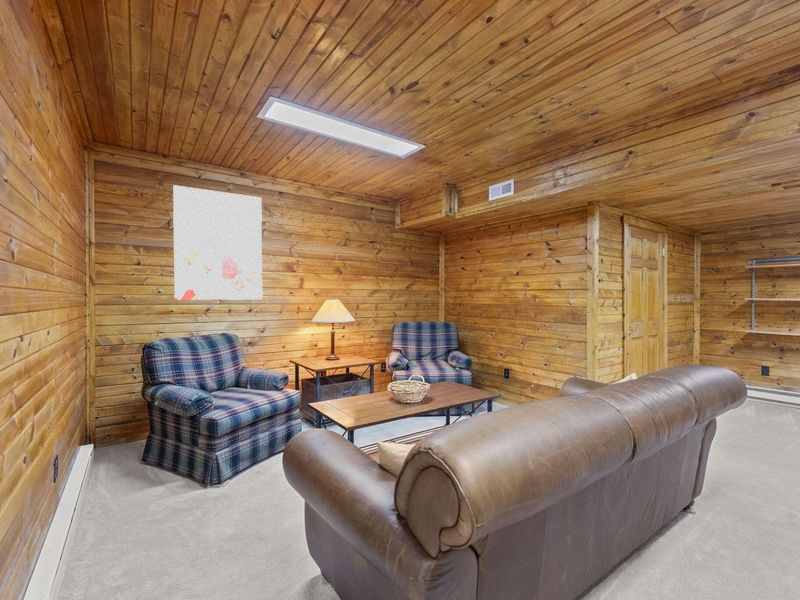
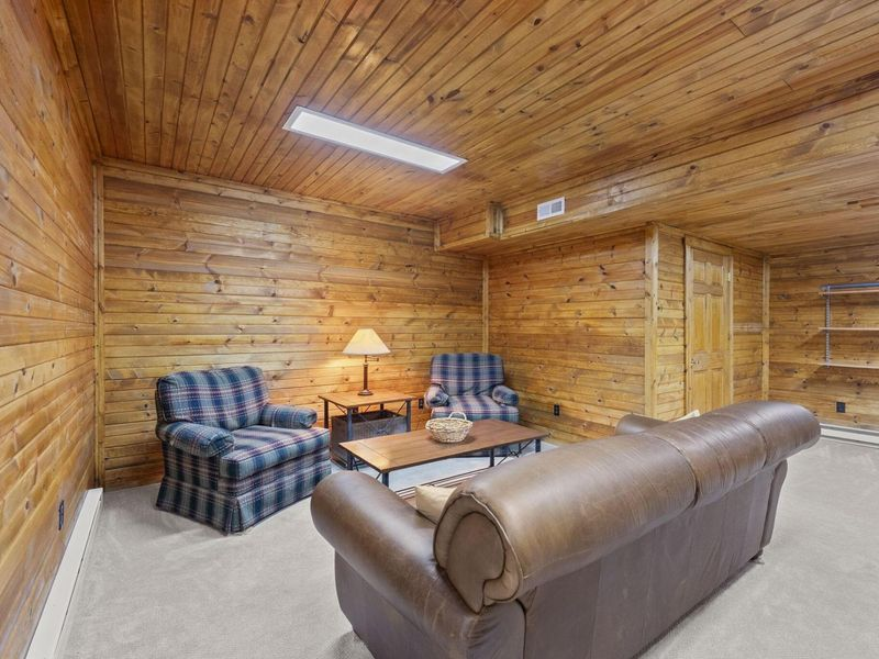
- wall art (220, 245)
